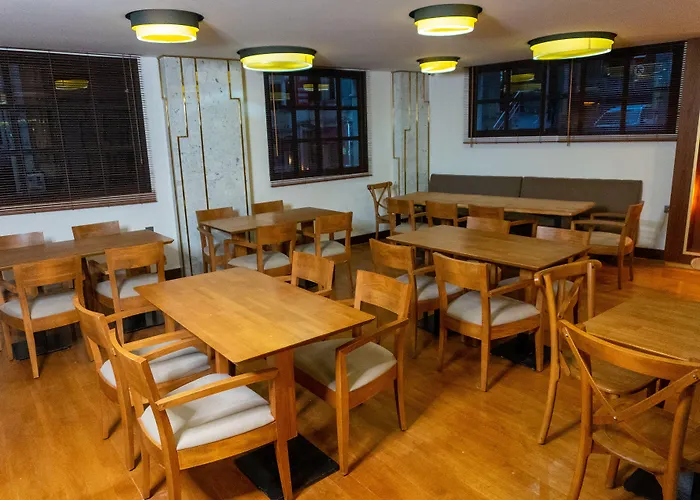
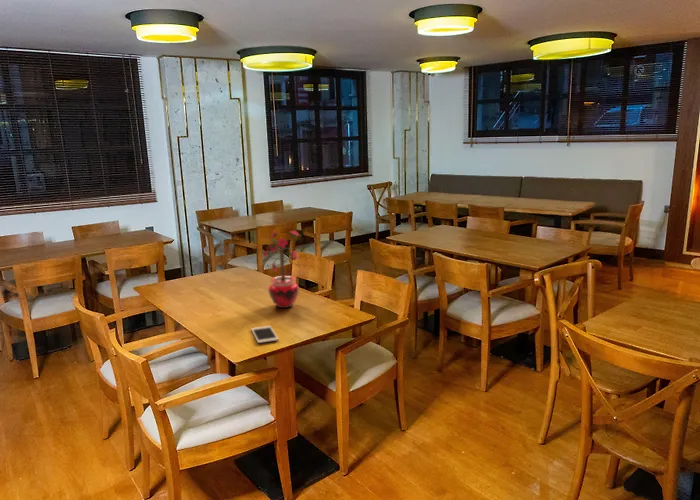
+ potted plant (281, 268)
+ cell phone (264, 334)
